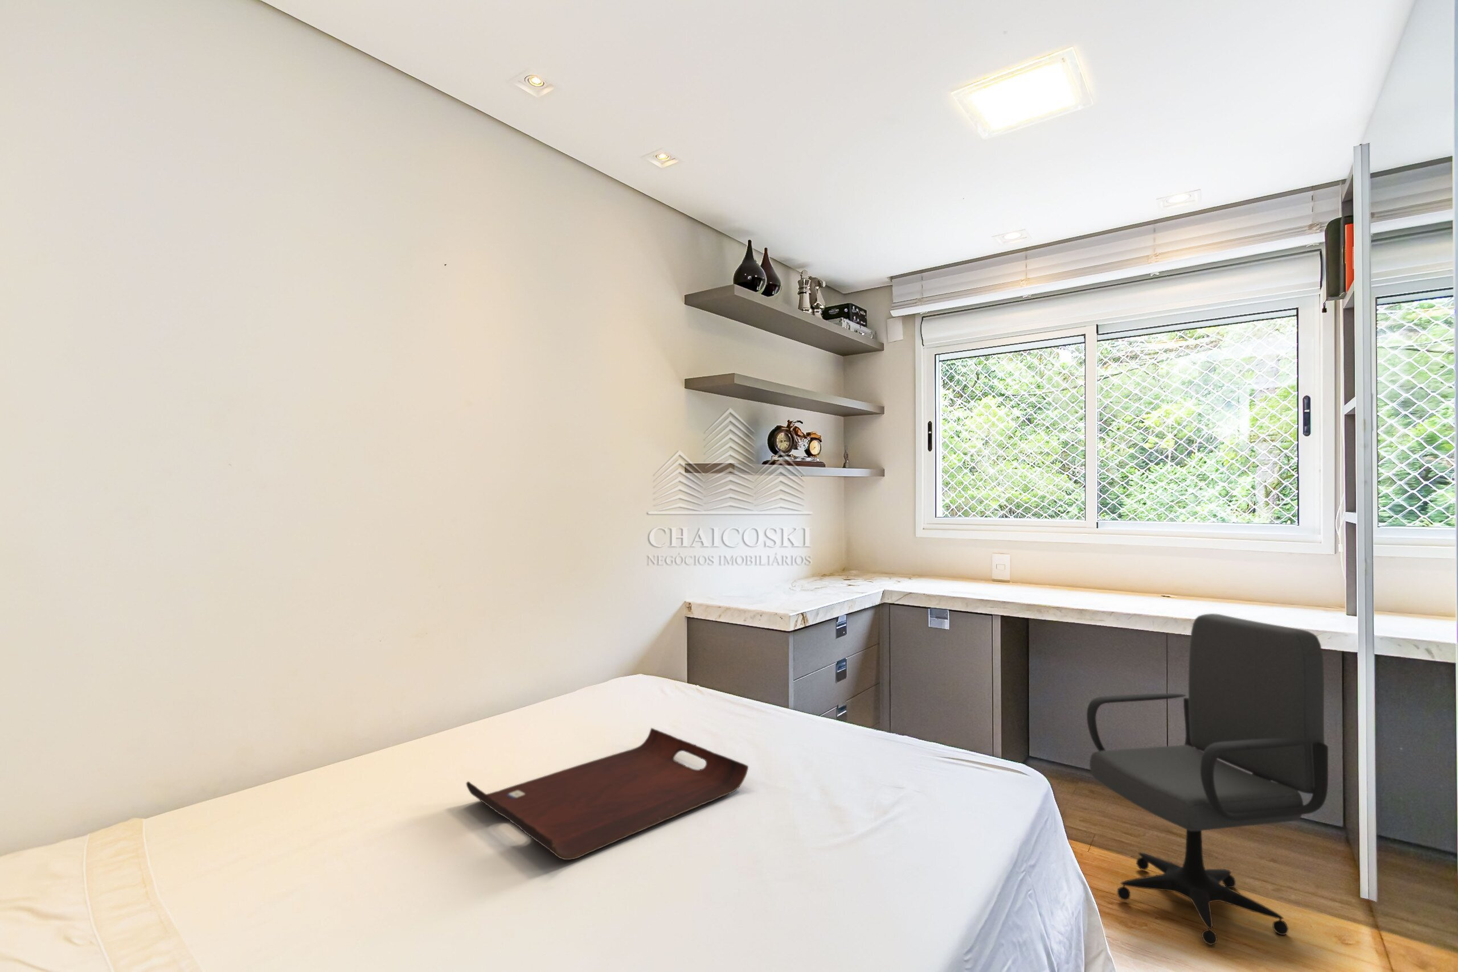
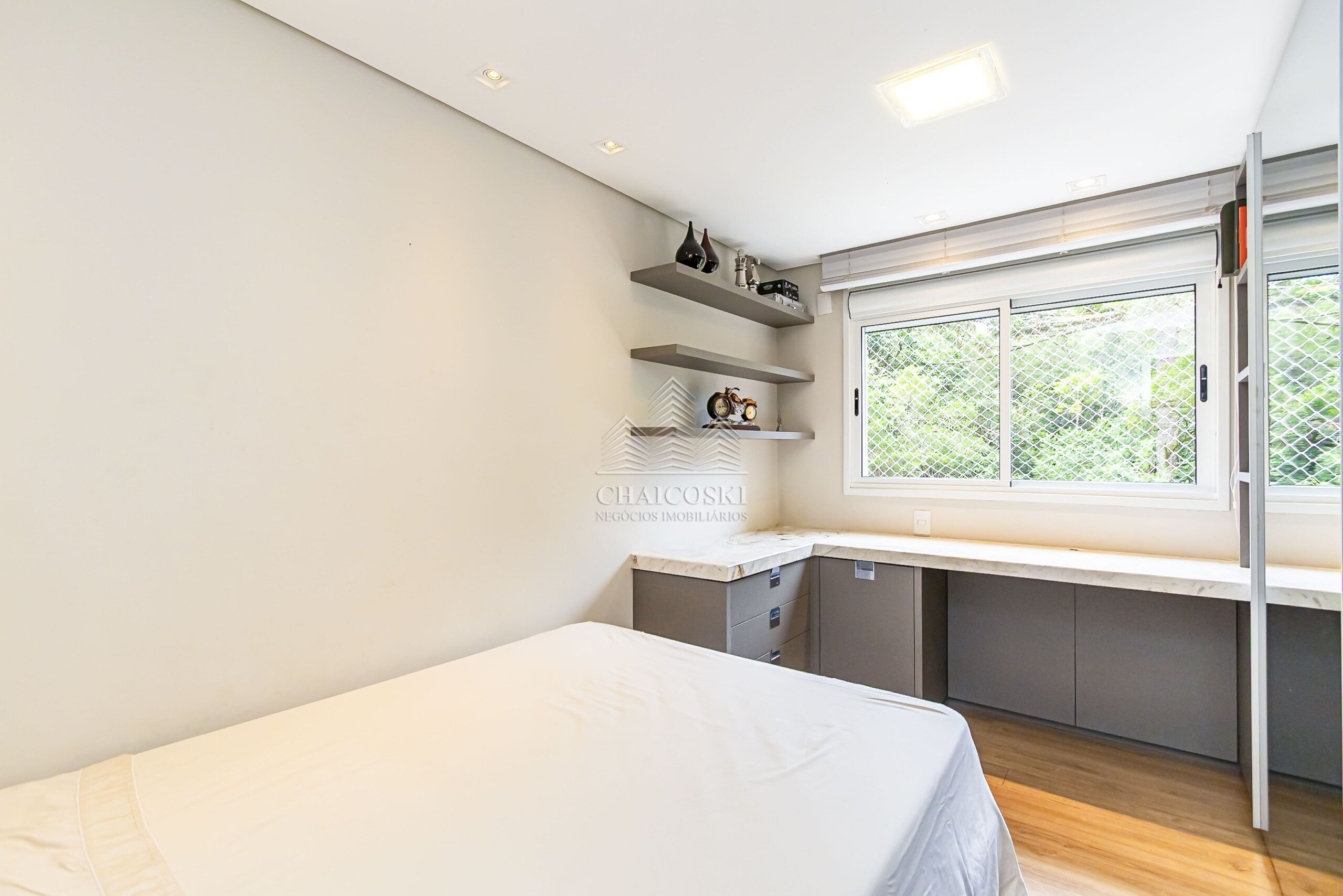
- serving tray (611, 784)
- office chair (1197, 763)
